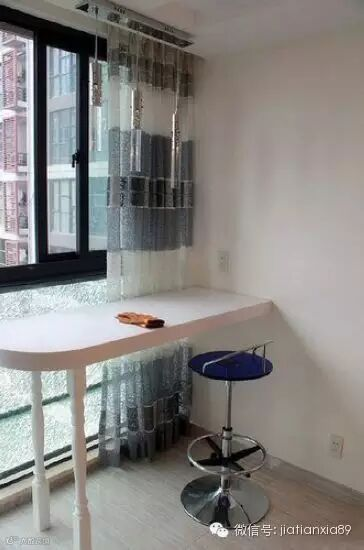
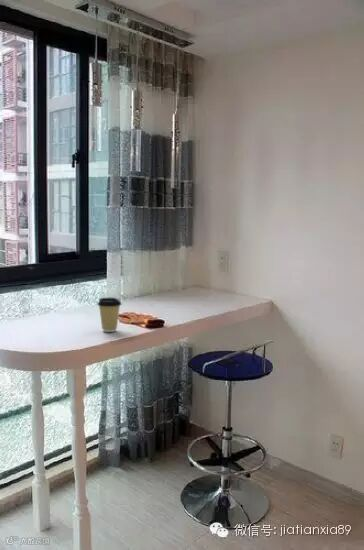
+ coffee cup (109, 314)
